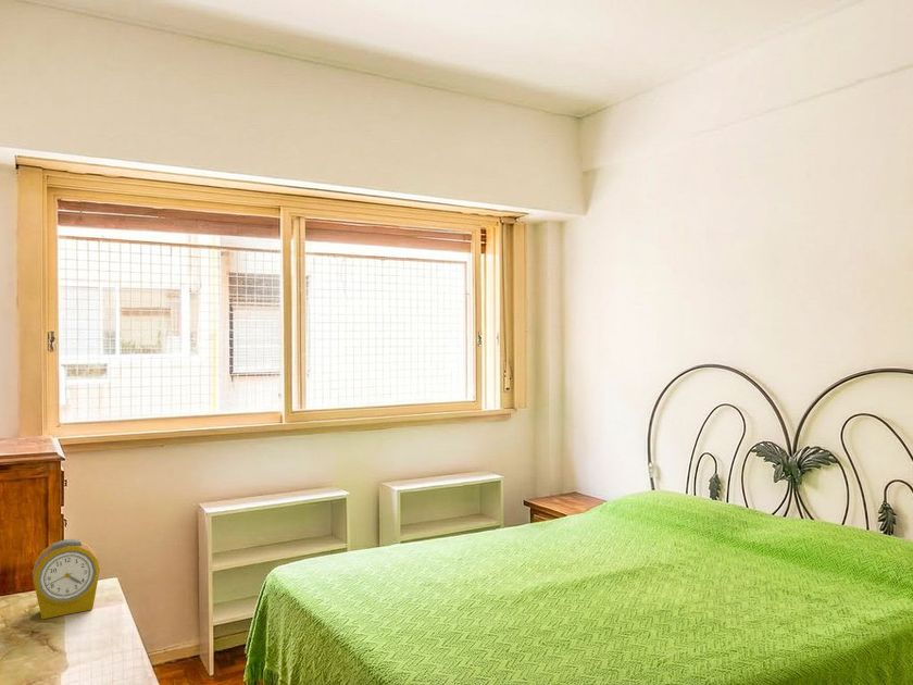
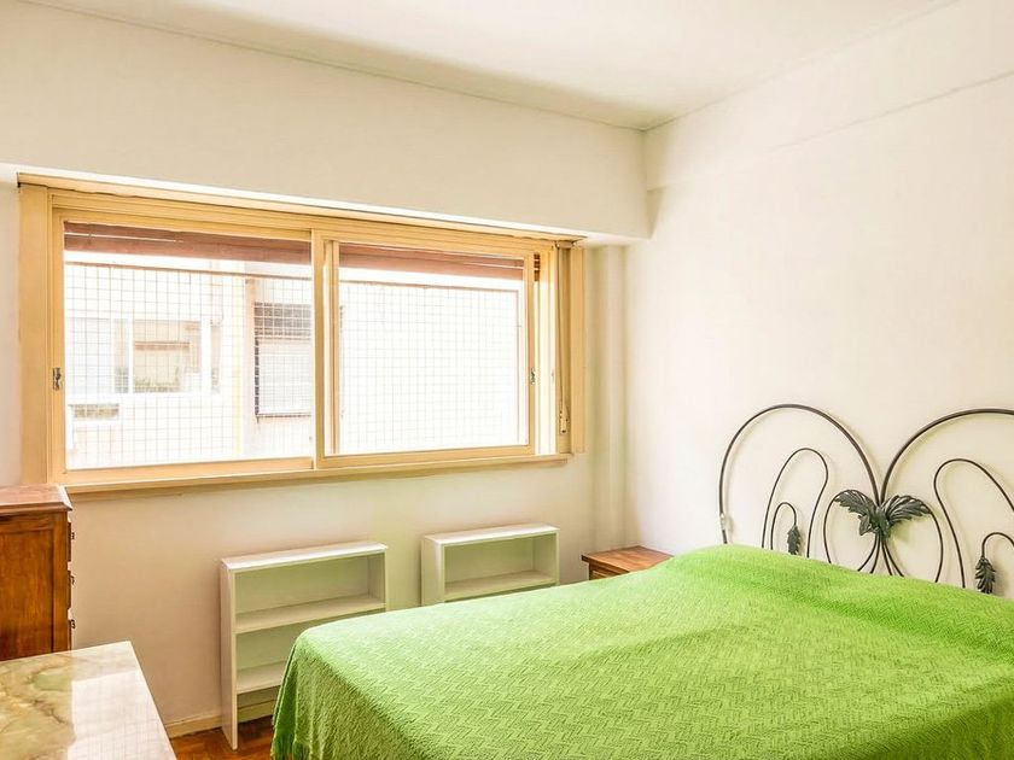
- alarm clock (66, 574)
